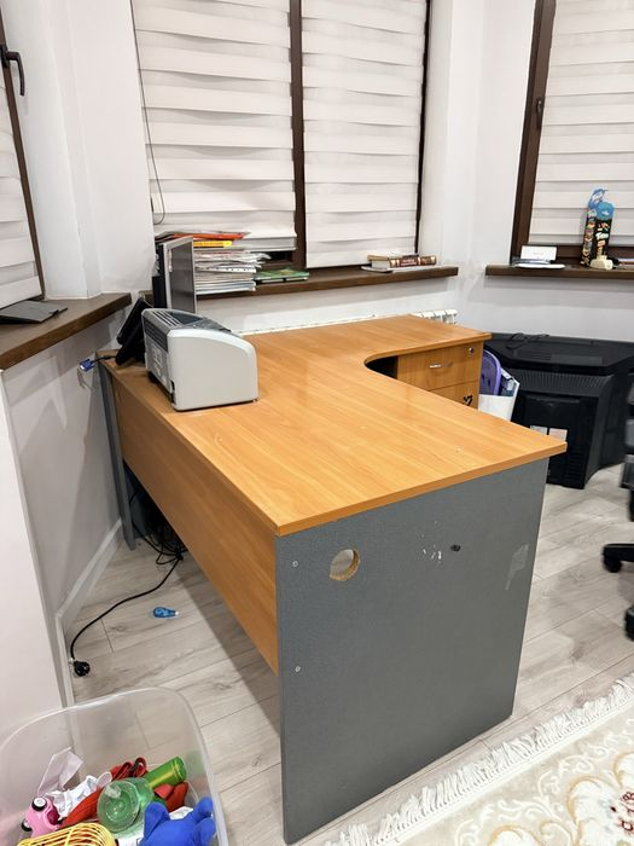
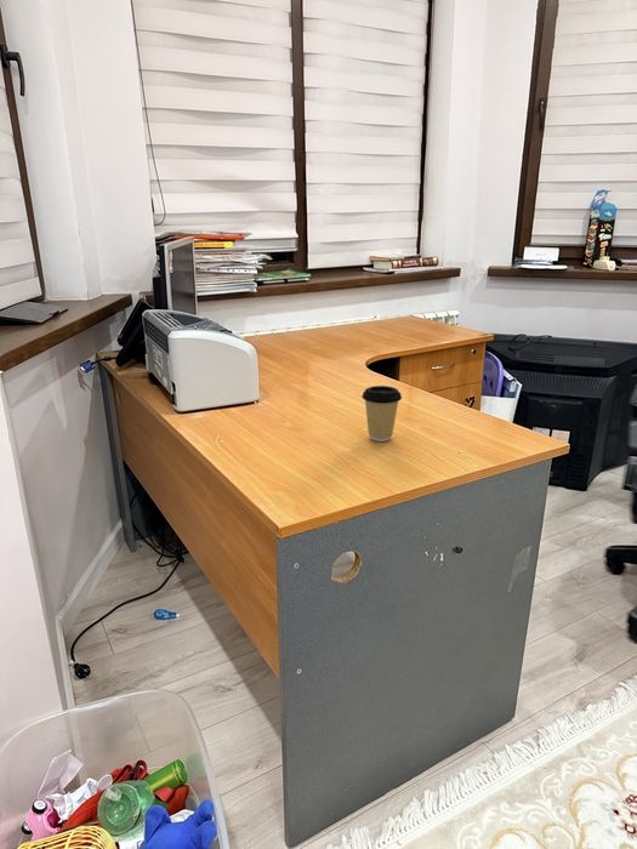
+ coffee cup (381, 412)
